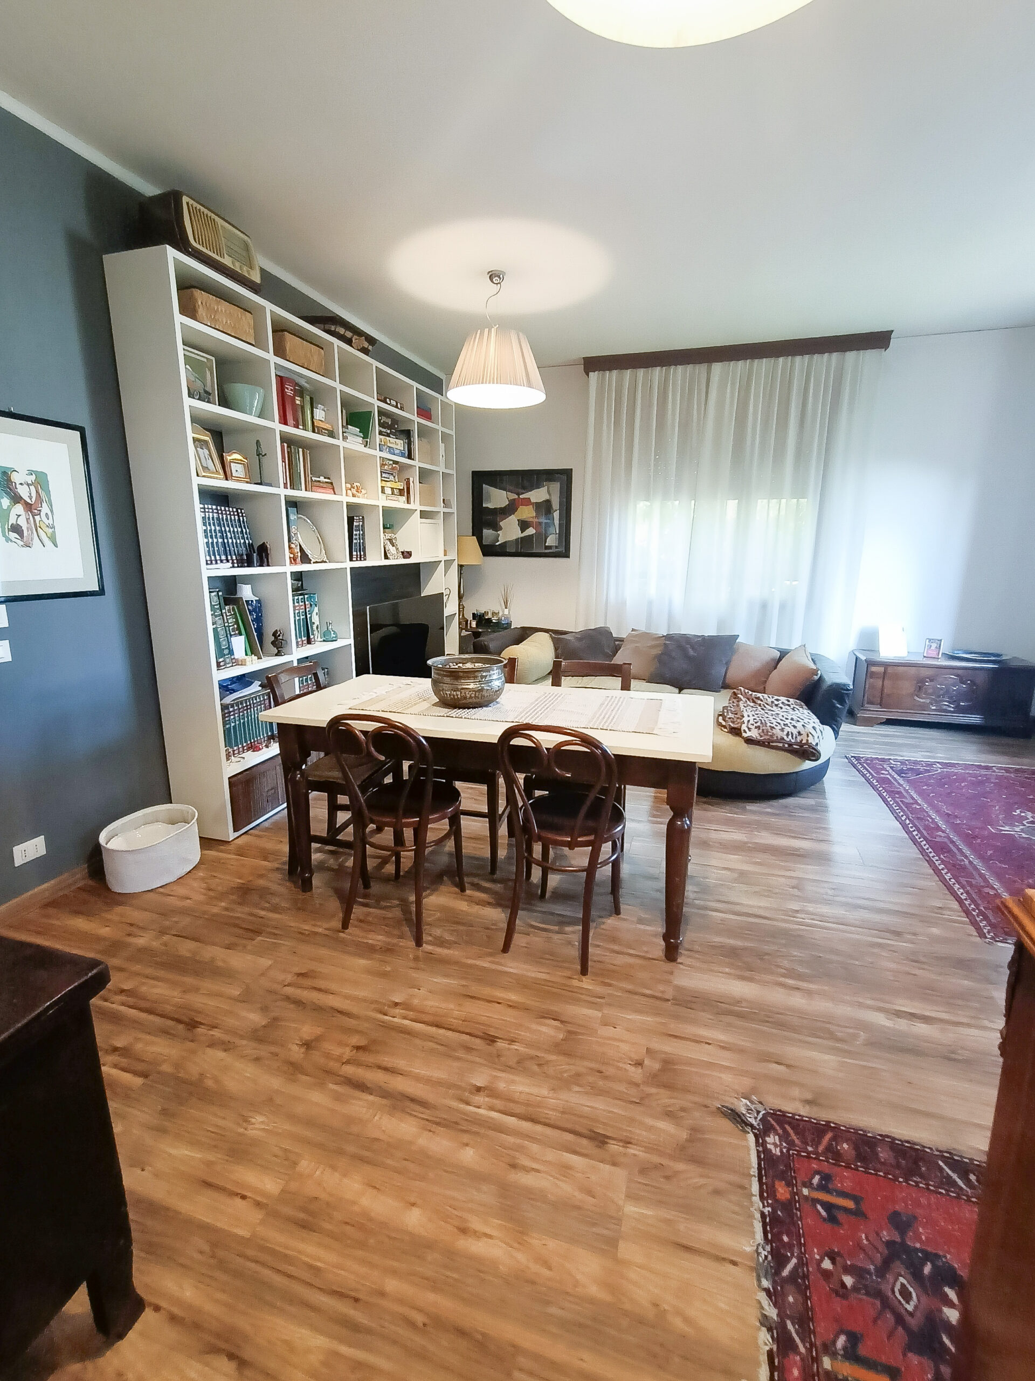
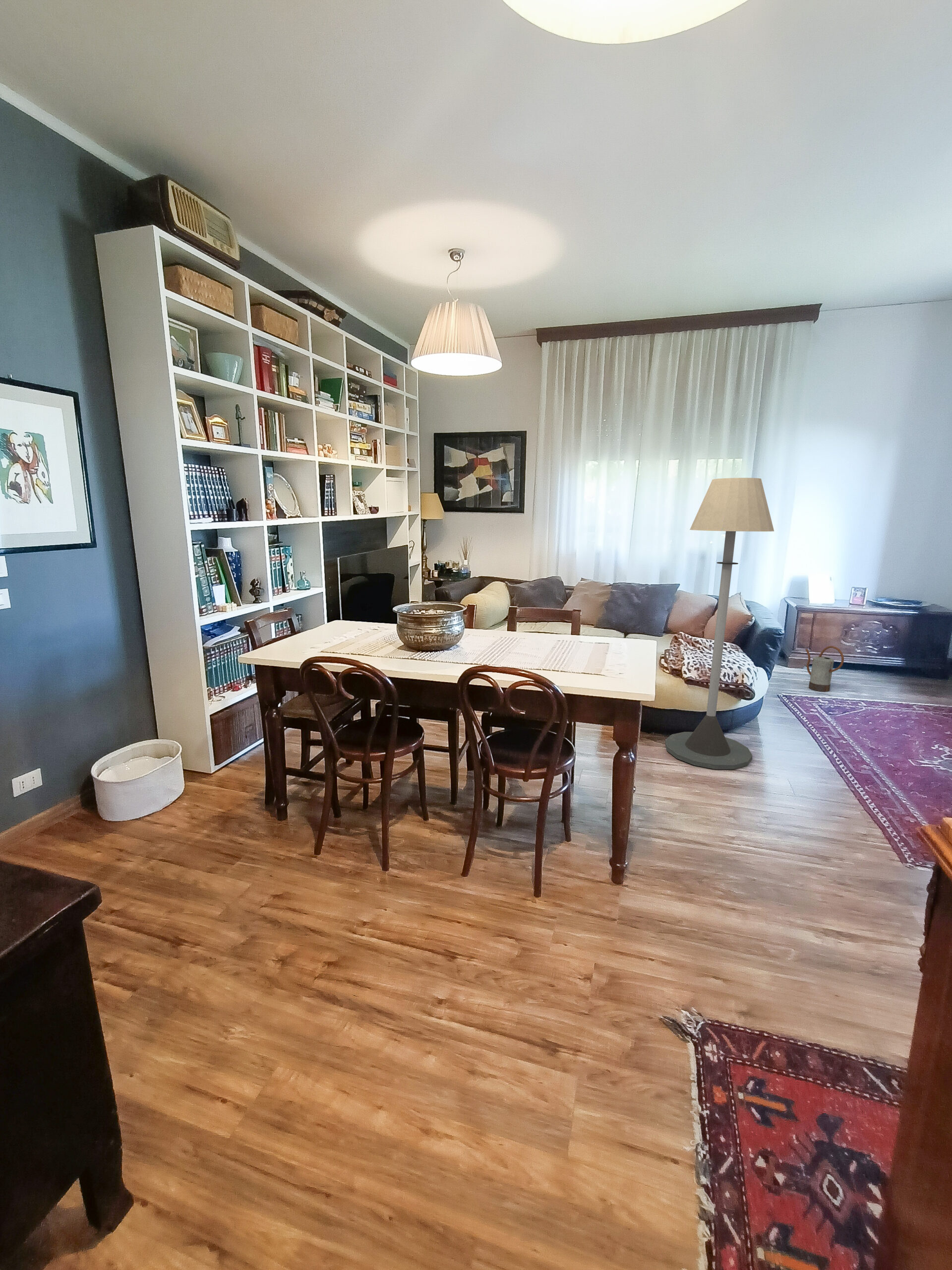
+ floor lamp (721, 623)
+ watering can (822, 666)
